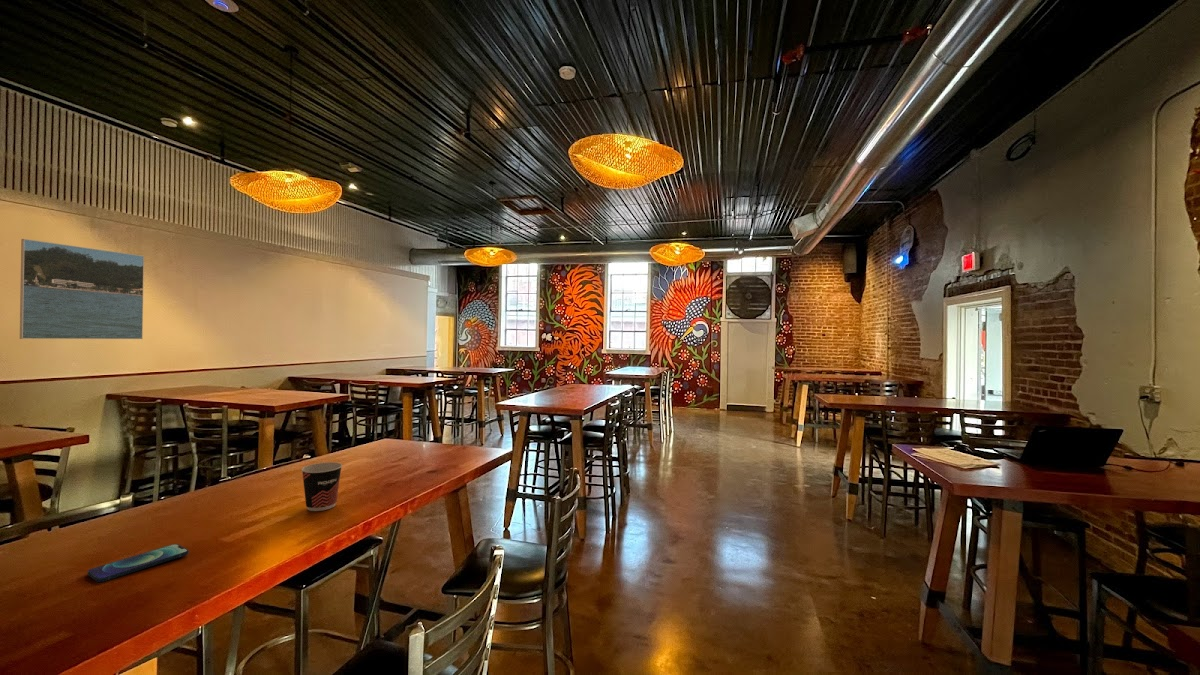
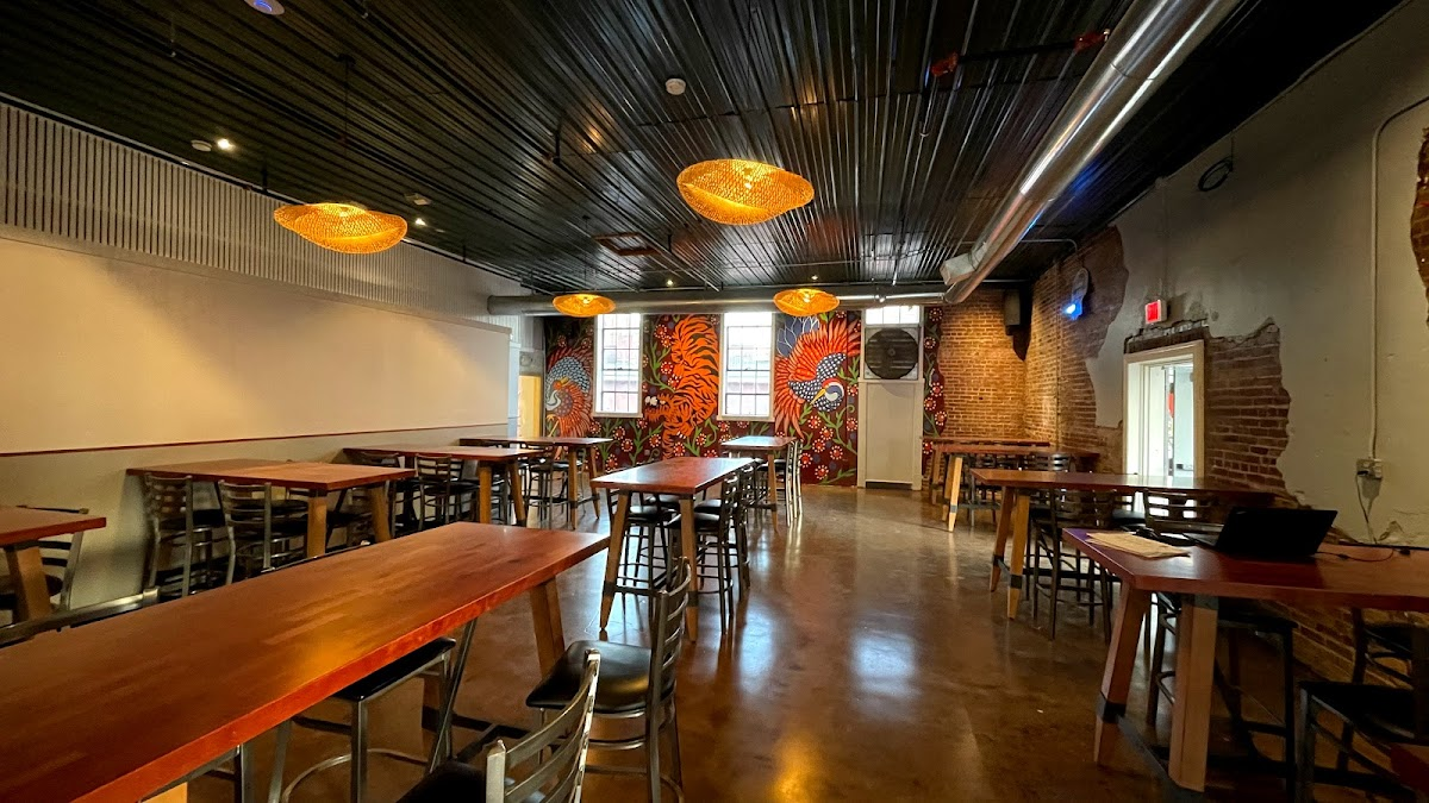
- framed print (87, 293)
- cup (321, 486)
- smartphone (140, 561)
